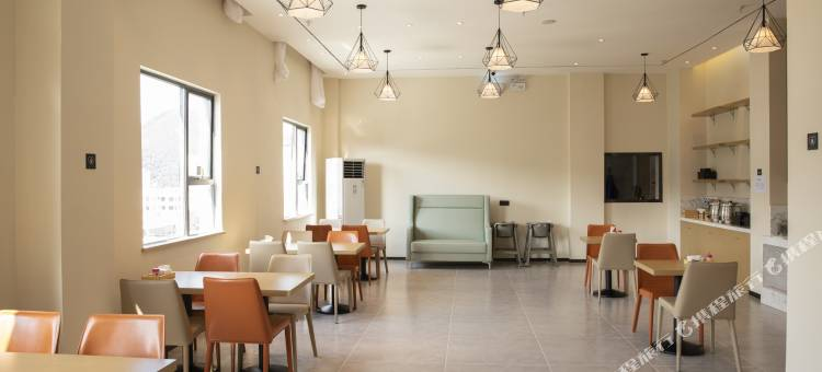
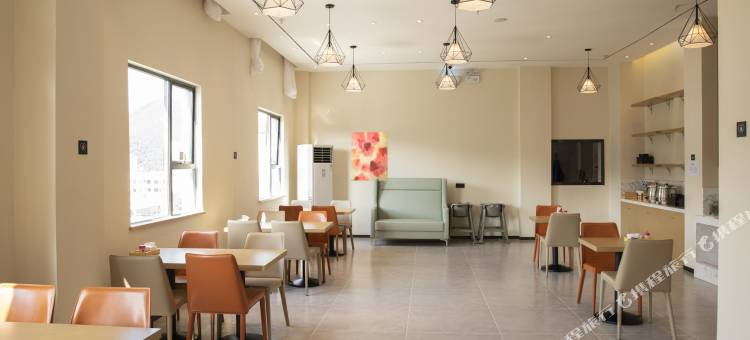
+ wall art (369, 156)
